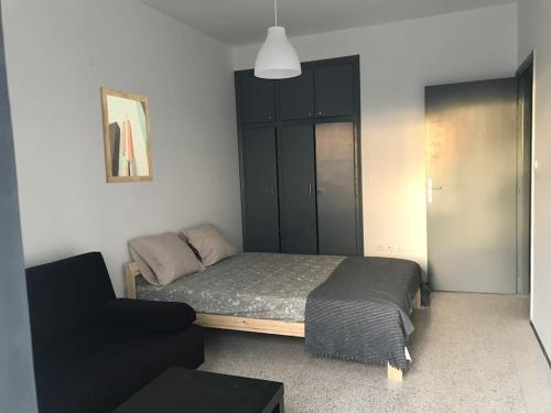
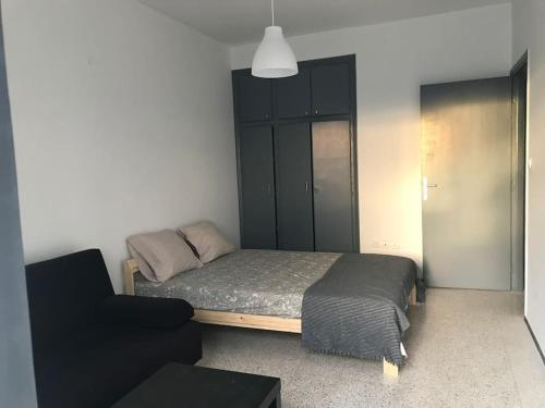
- wall art (128, 138)
